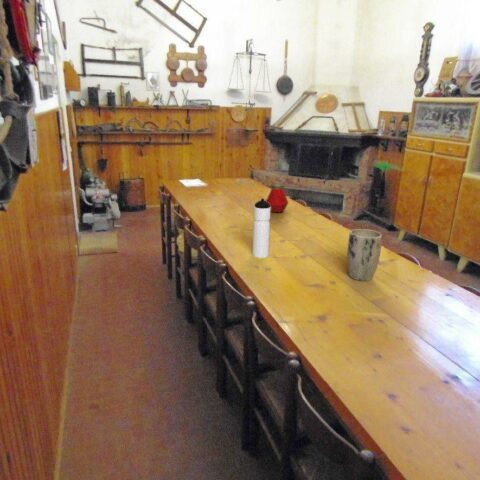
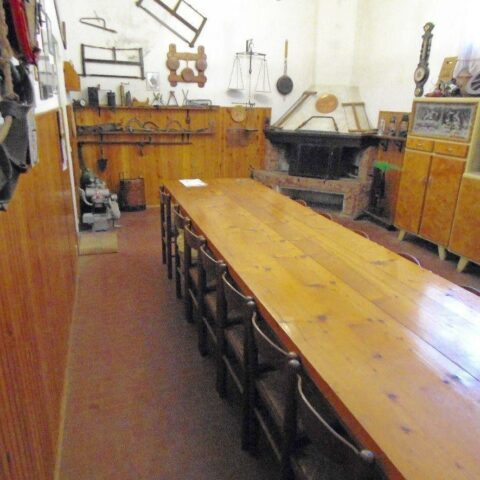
- bottle (277, 196)
- plant pot (363, 255)
- water bottle (261, 227)
